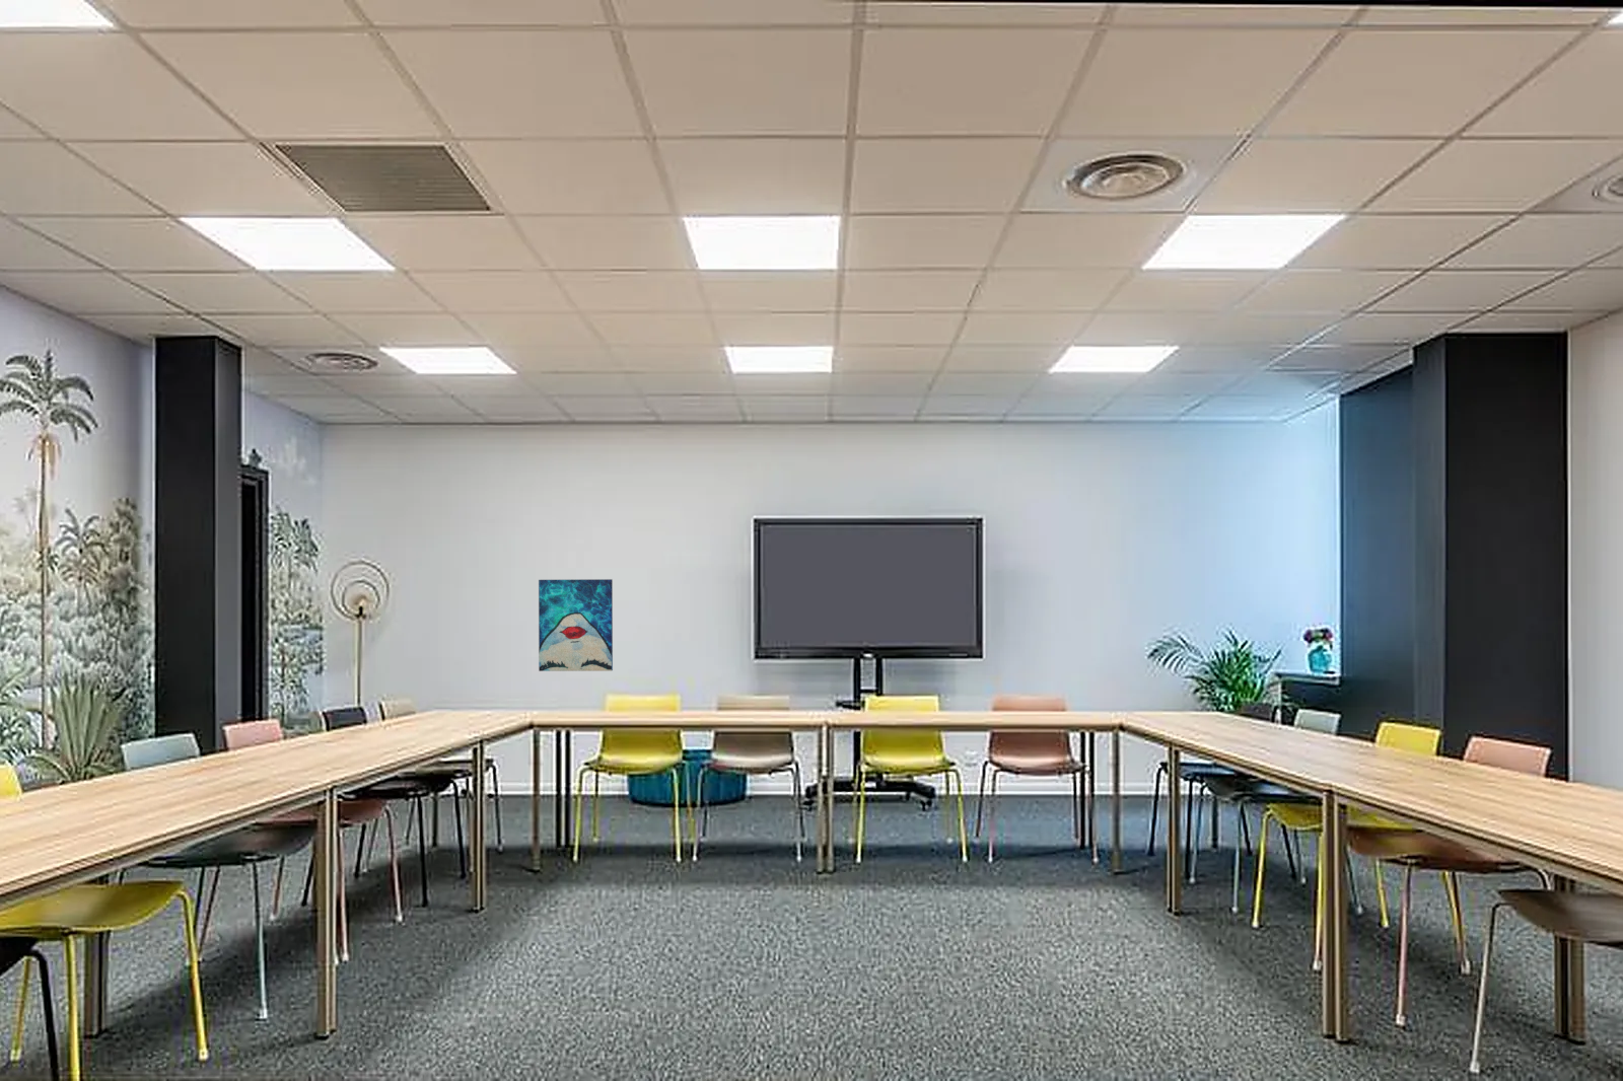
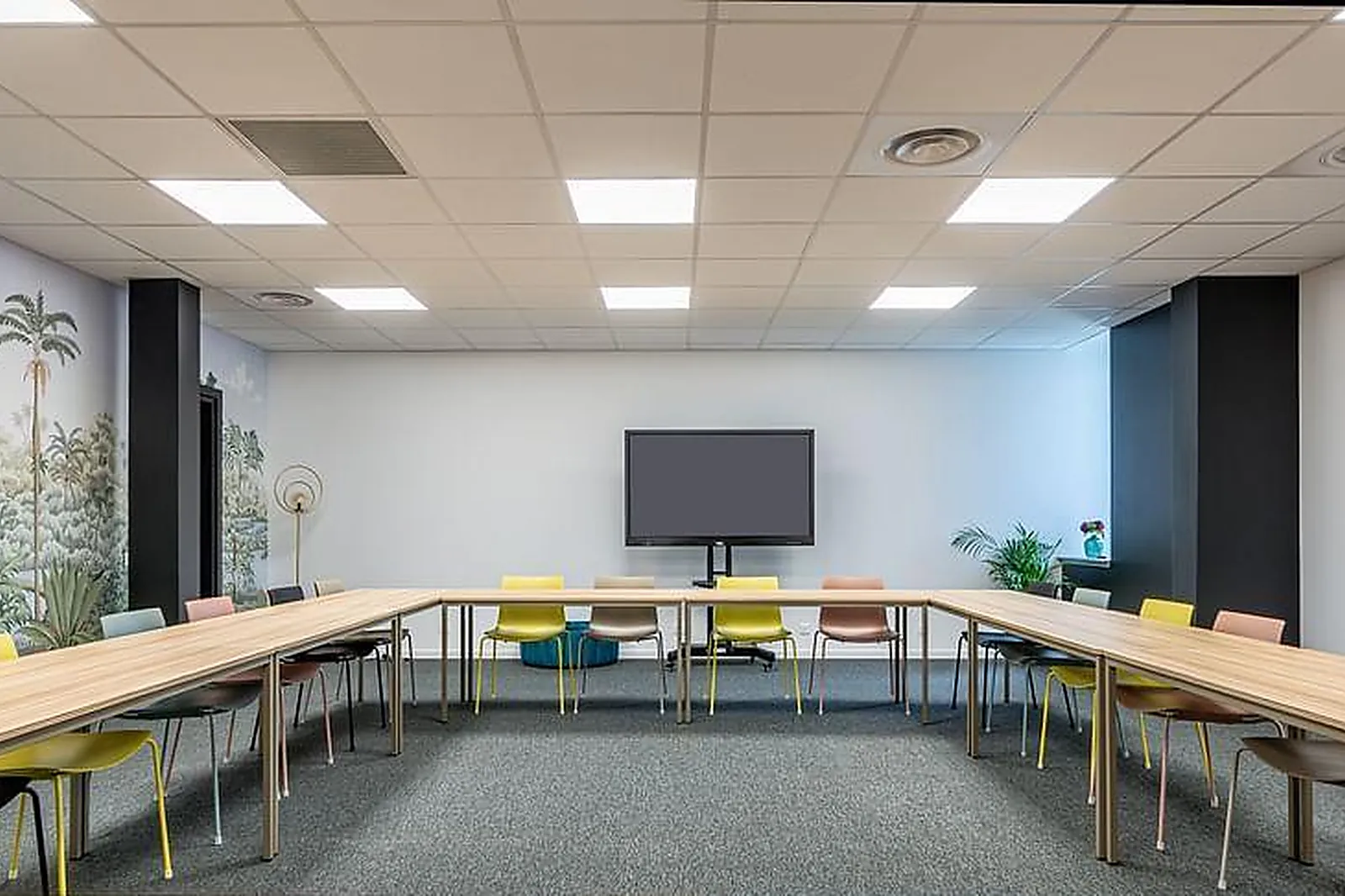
- wall art (576, 625)
